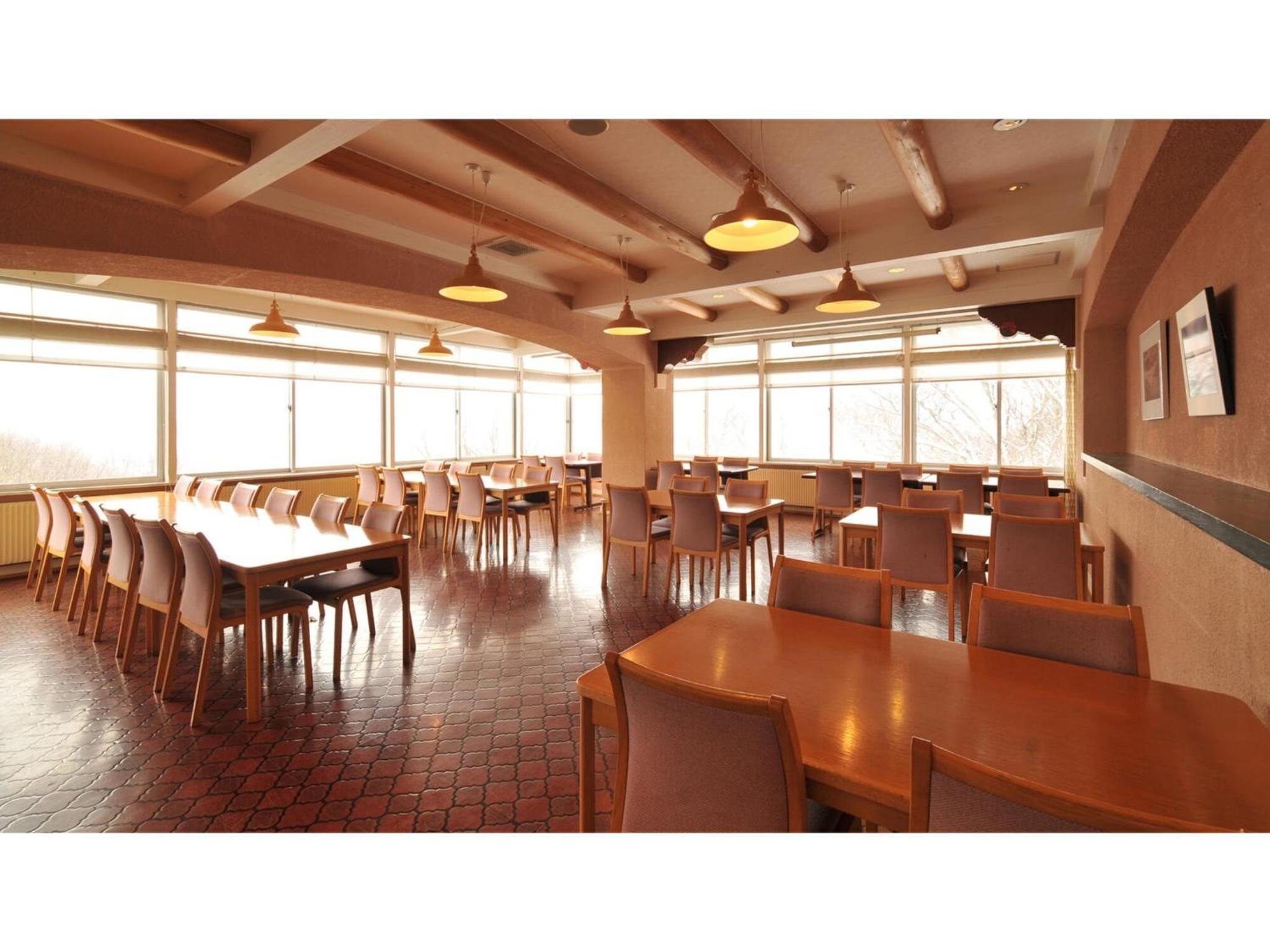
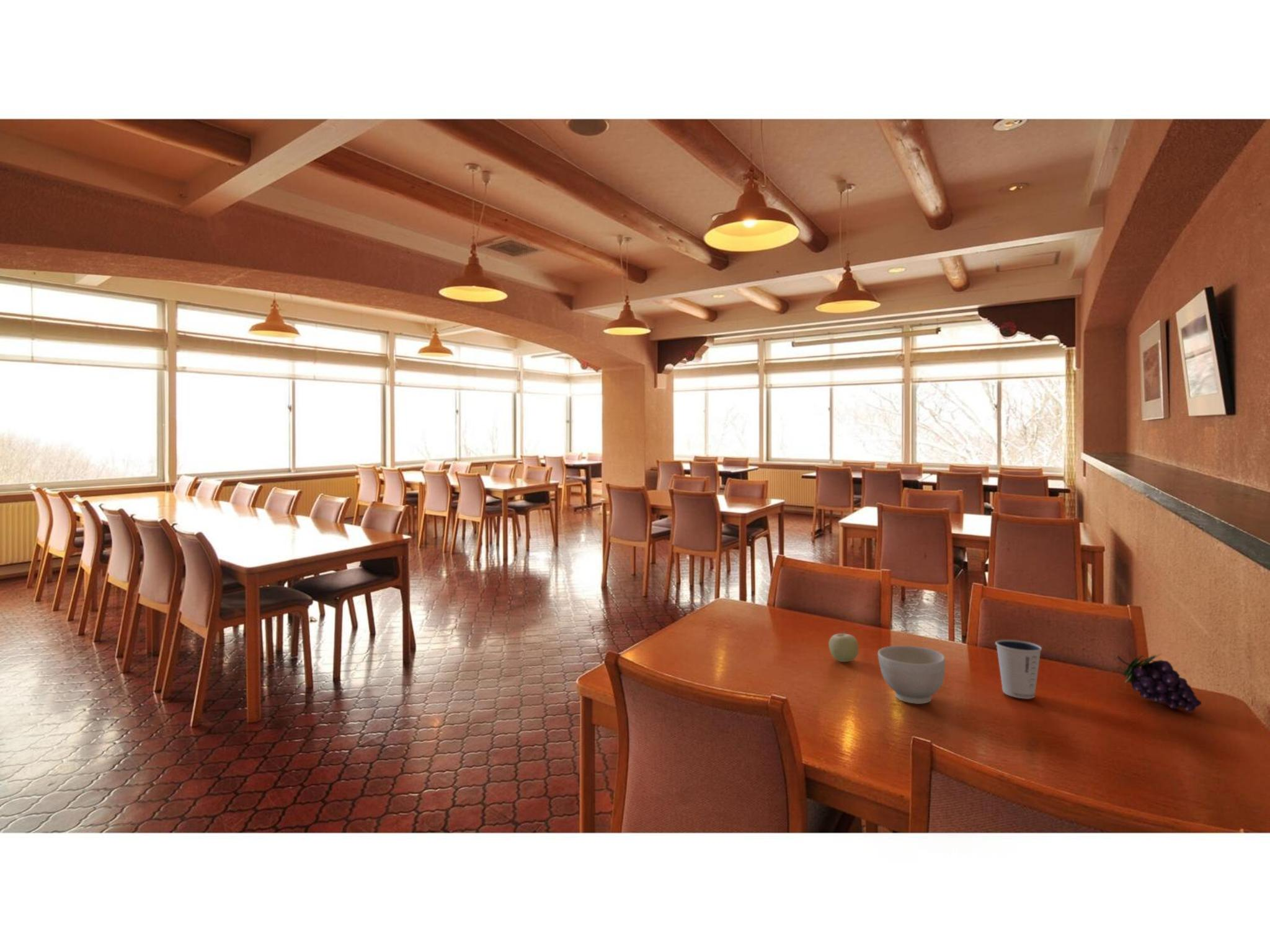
+ fruit (1157, 676)
+ bowl (911, 676)
+ dixie cup (1018, 669)
+ fruit (843, 645)
